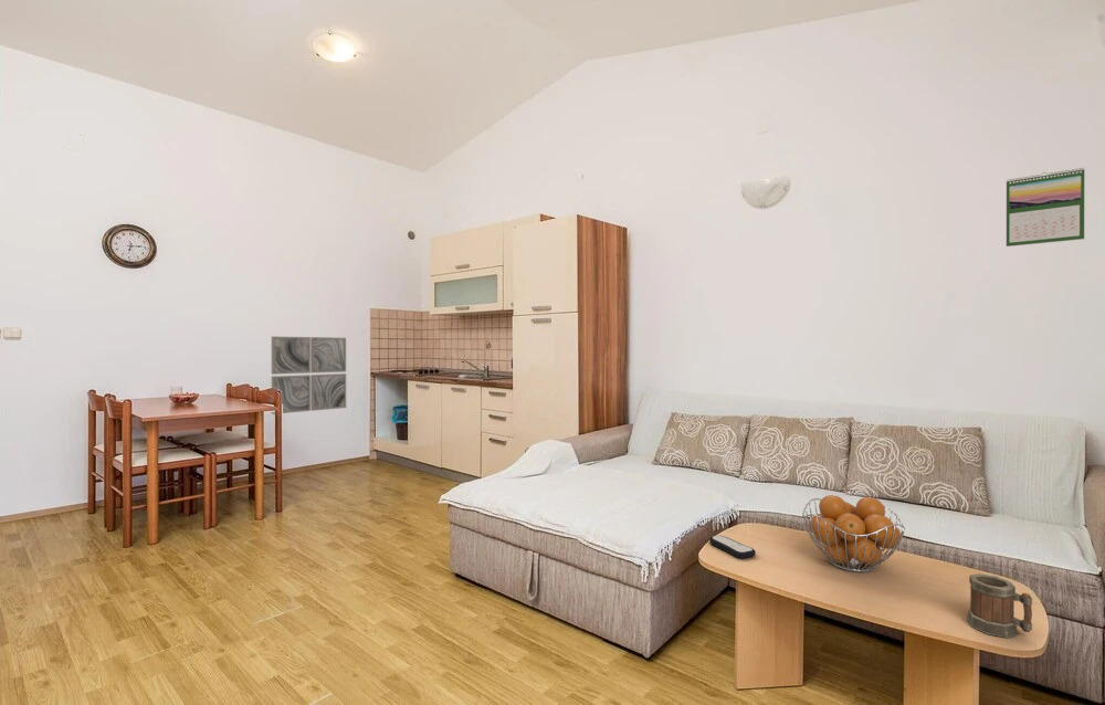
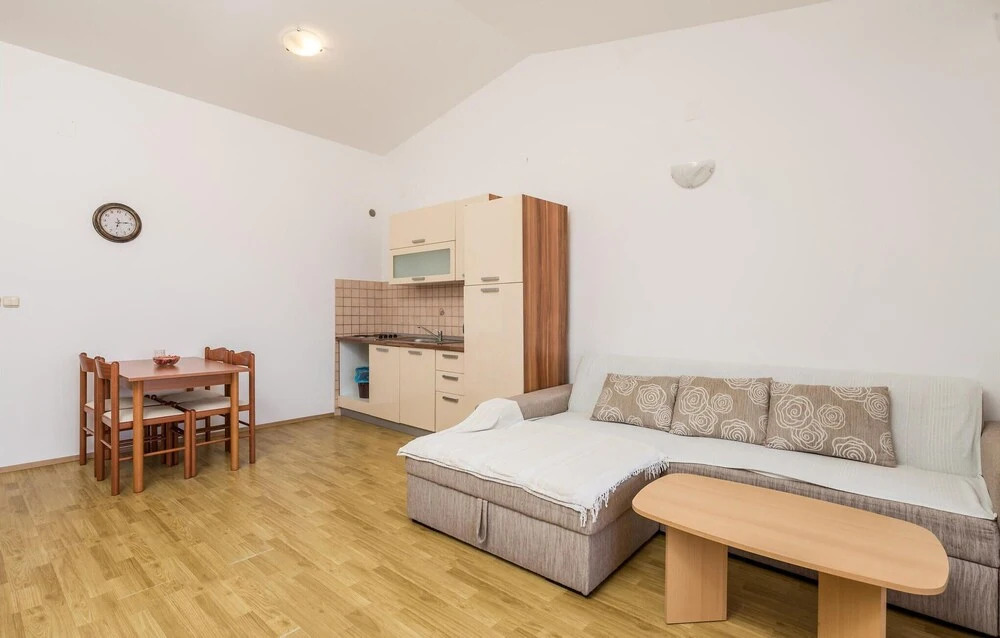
- mug (998, 606)
- remote control (730, 546)
- calendar (1043, 207)
- fruit basket (851, 530)
- wall art (309, 372)
